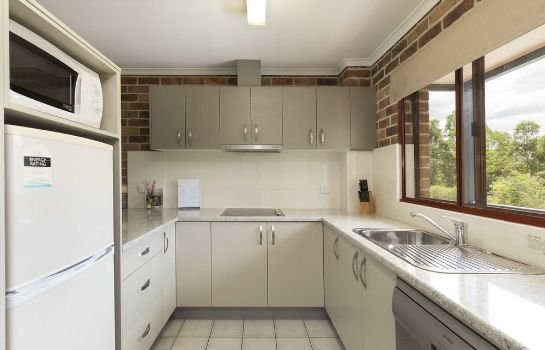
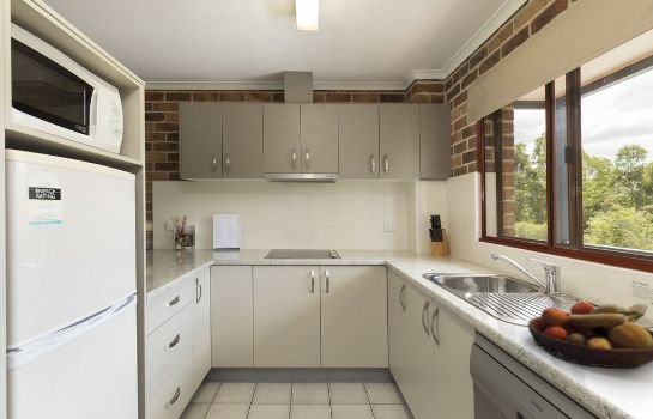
+ fruit bowl (591, 324)
